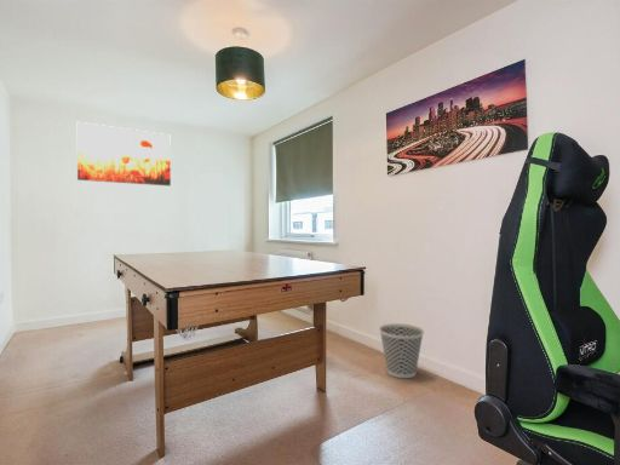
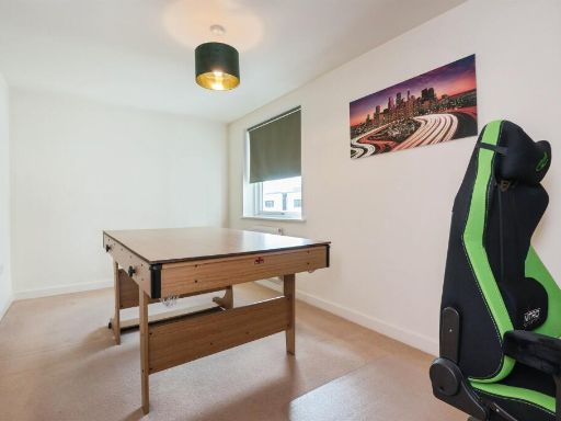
- wall art (126, 155)
- wastebasket (401, 350)
